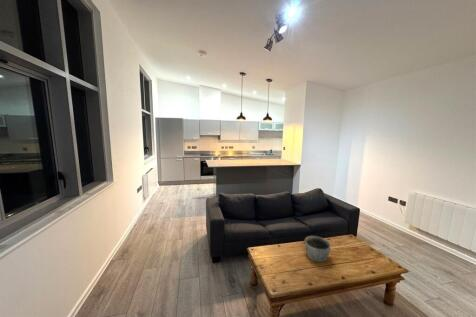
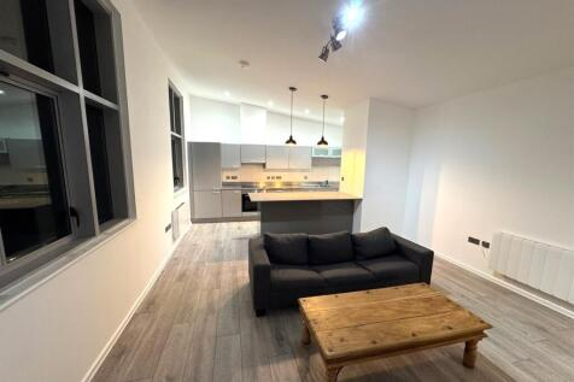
- bowl (317, 249)
